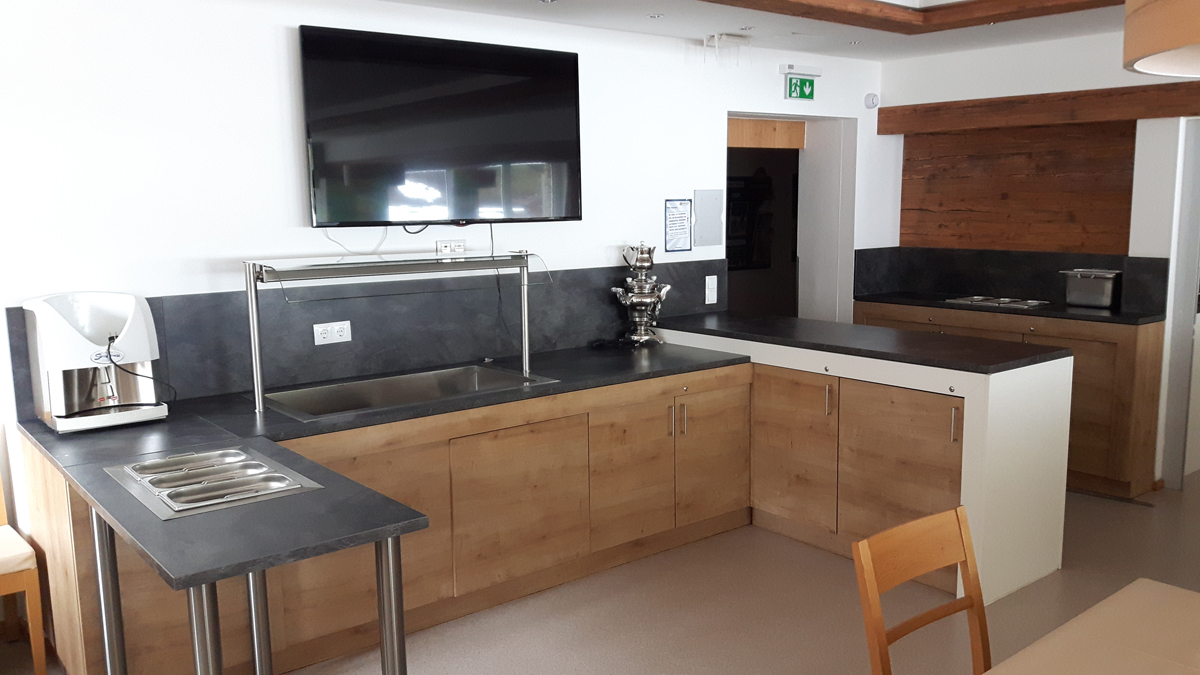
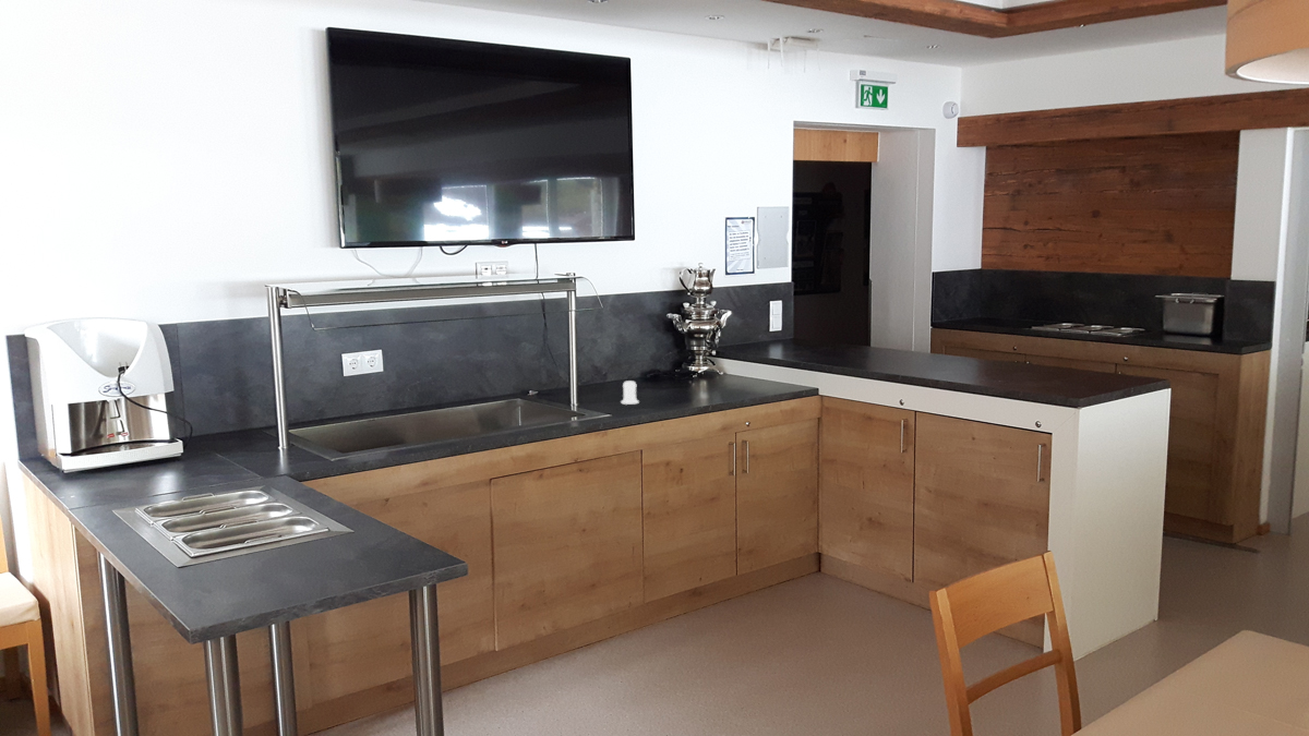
+ salt shaker (629, 391)
